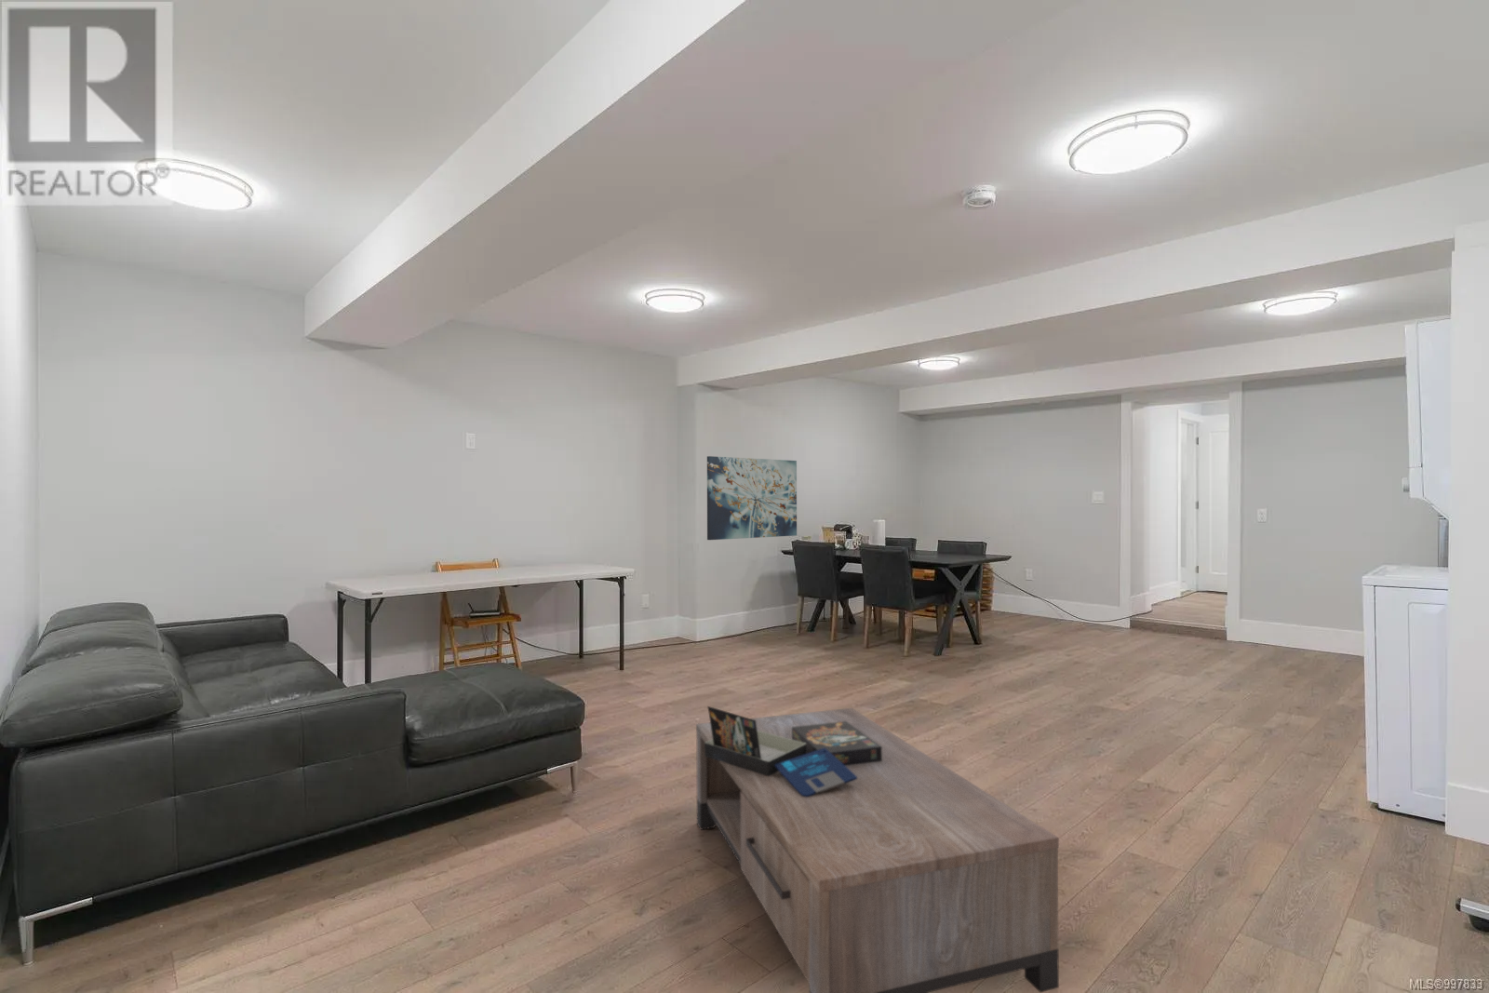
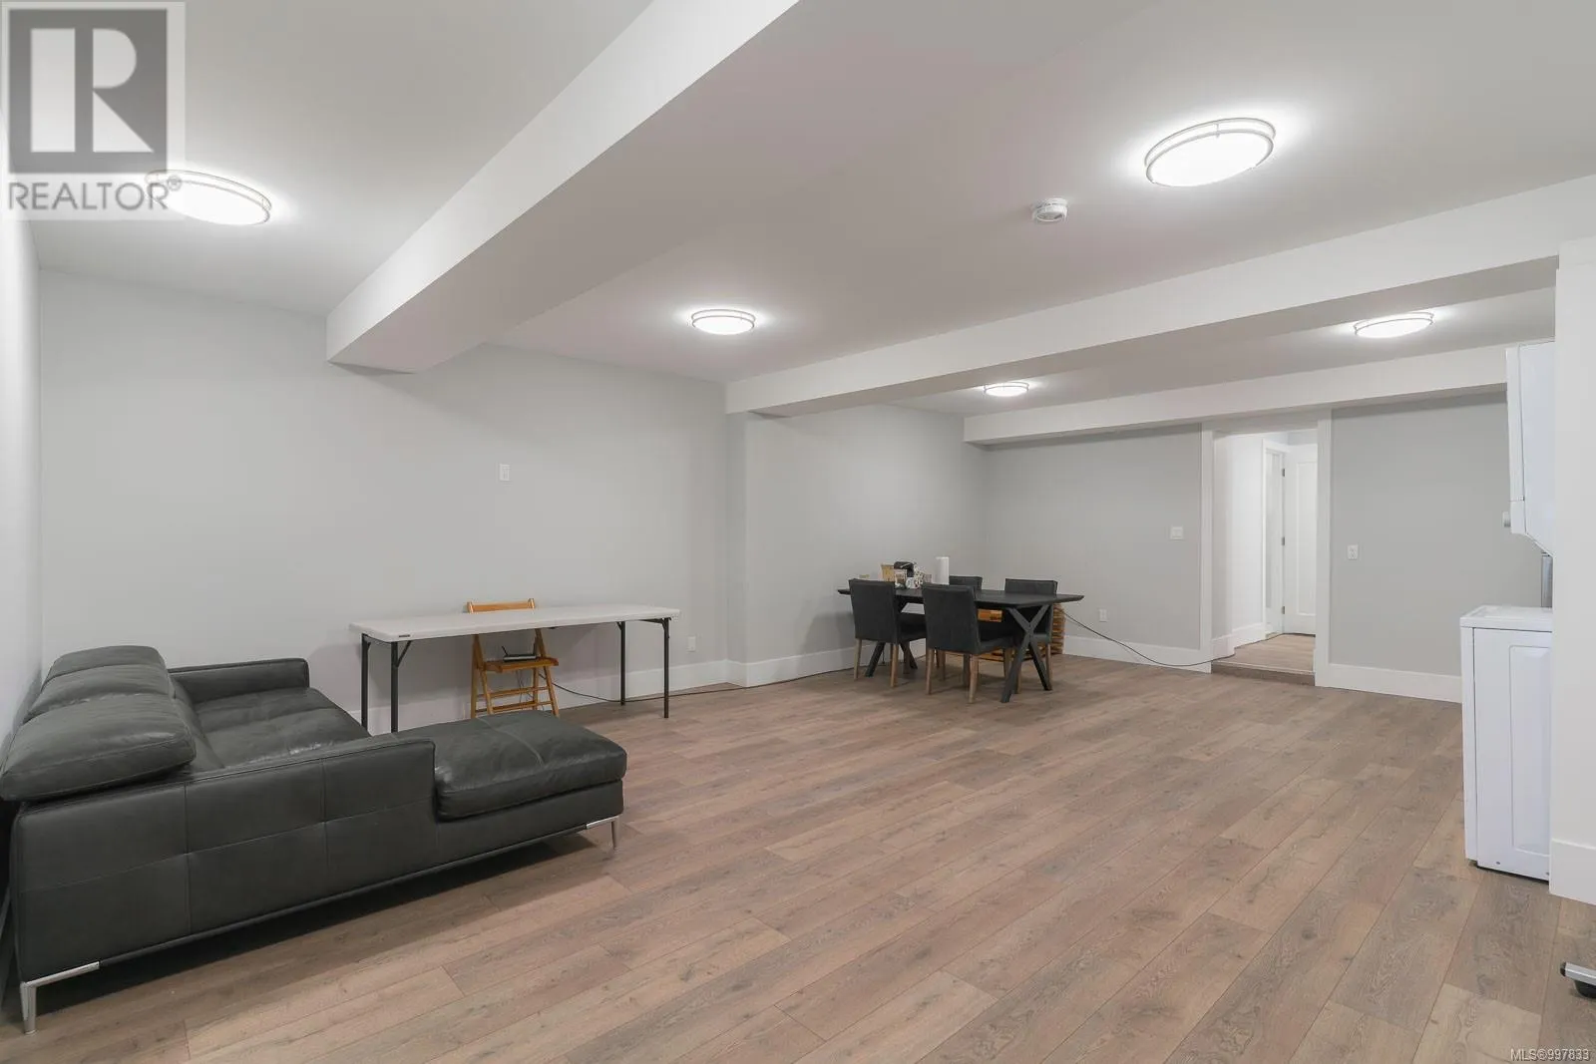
- wall art (753, 498)
- coffee table (841, 828)
- board game (805, 729)
